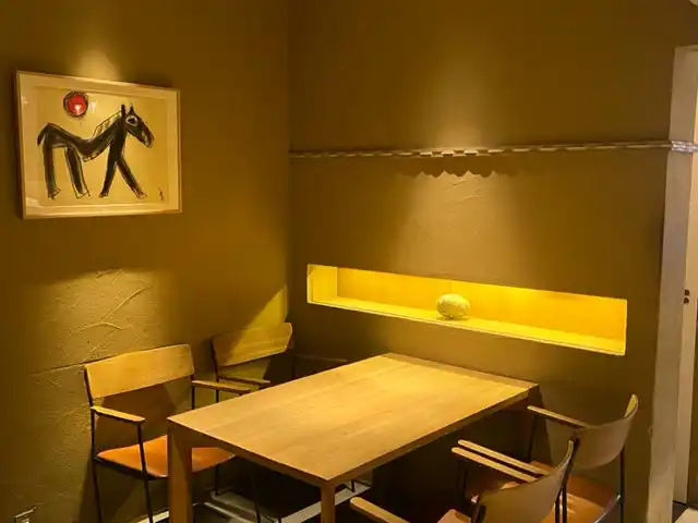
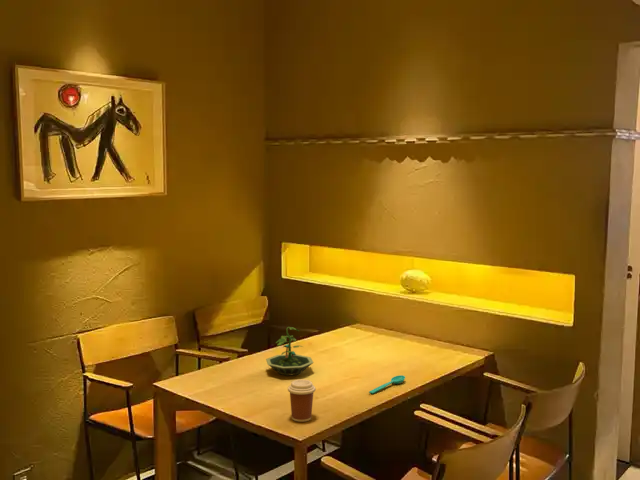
+ spoon (387, 384)
+ coffee cup (301, 400)
+ terrarium (288, 335)
